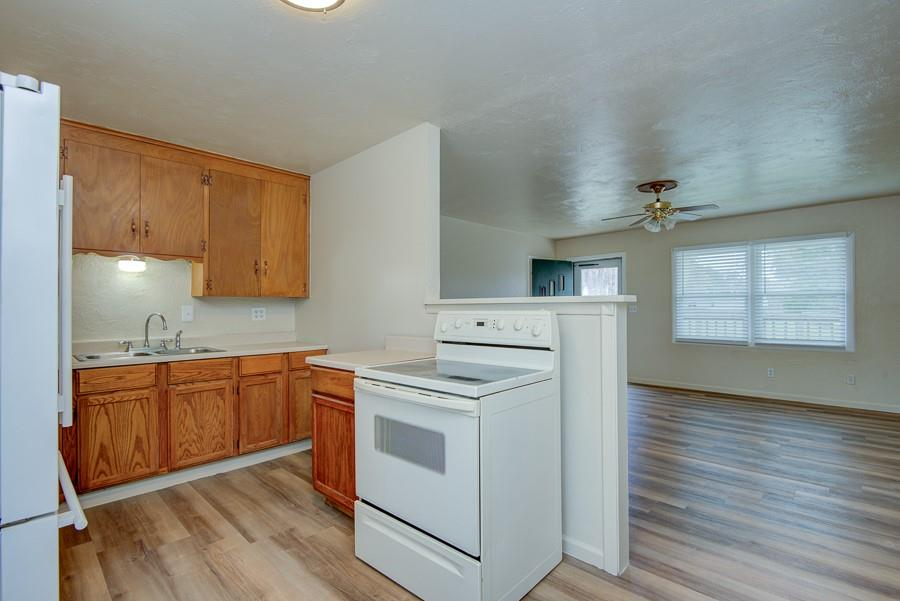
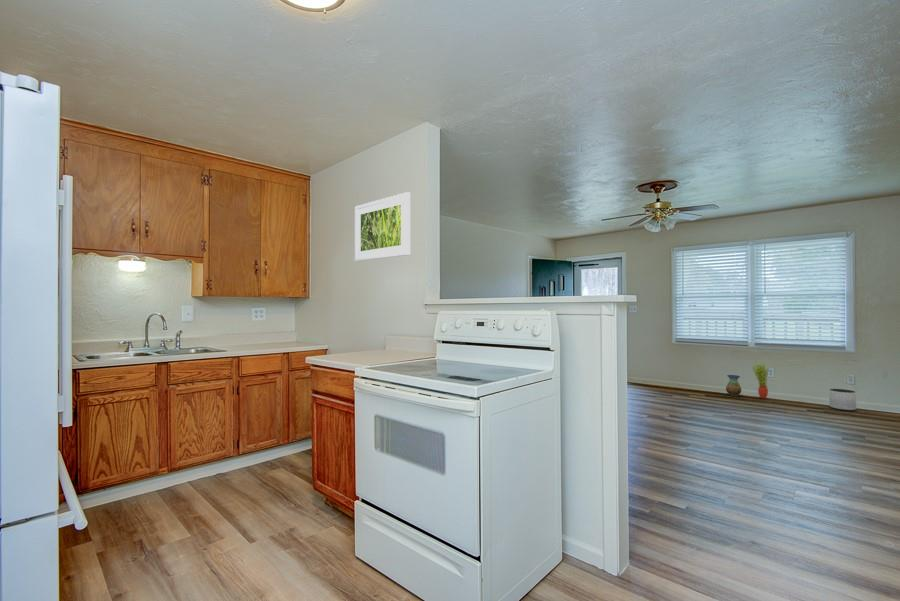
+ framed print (380, 229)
+ potted plant (760, 379)
+ vase (733, 385)
+ planter (842, 399)
